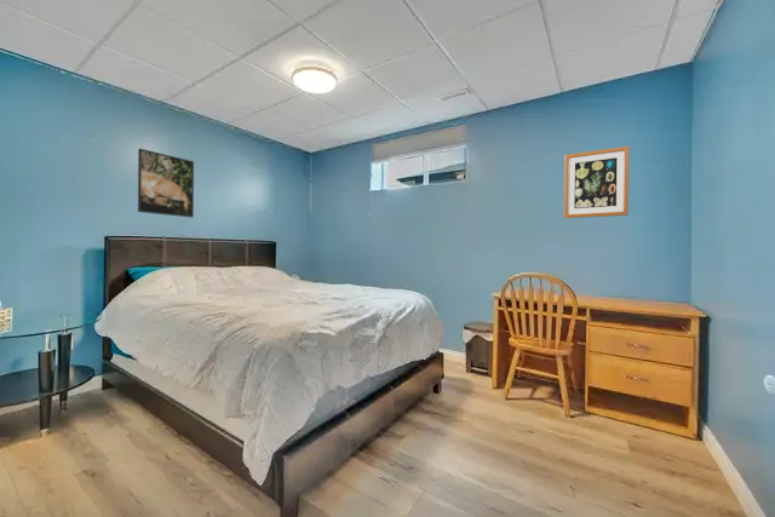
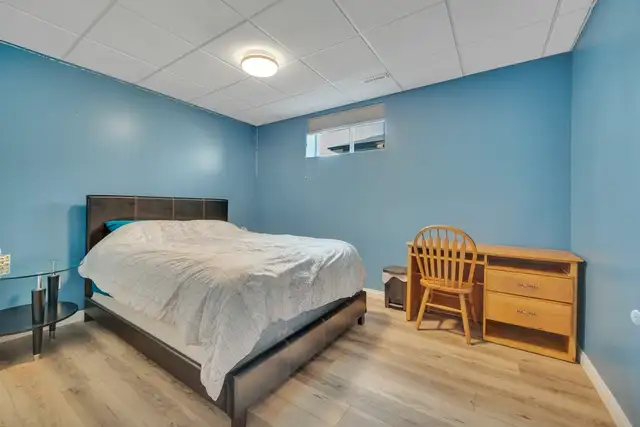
- wall art (595, 183)
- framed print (167, 184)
